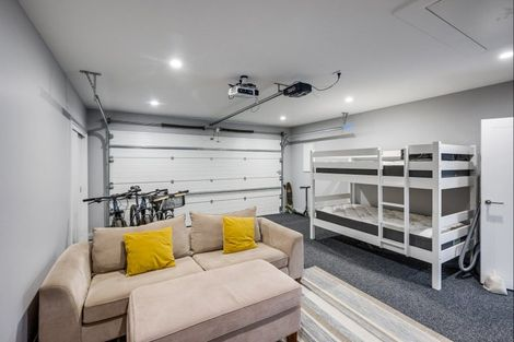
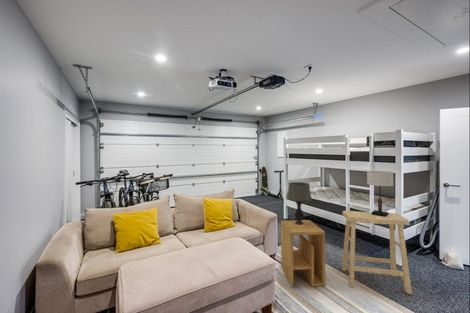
+ side table (301, 250)
+ table lamp (379, 192)
+ stool (371, 257)
+ table lamp (299, 203)
